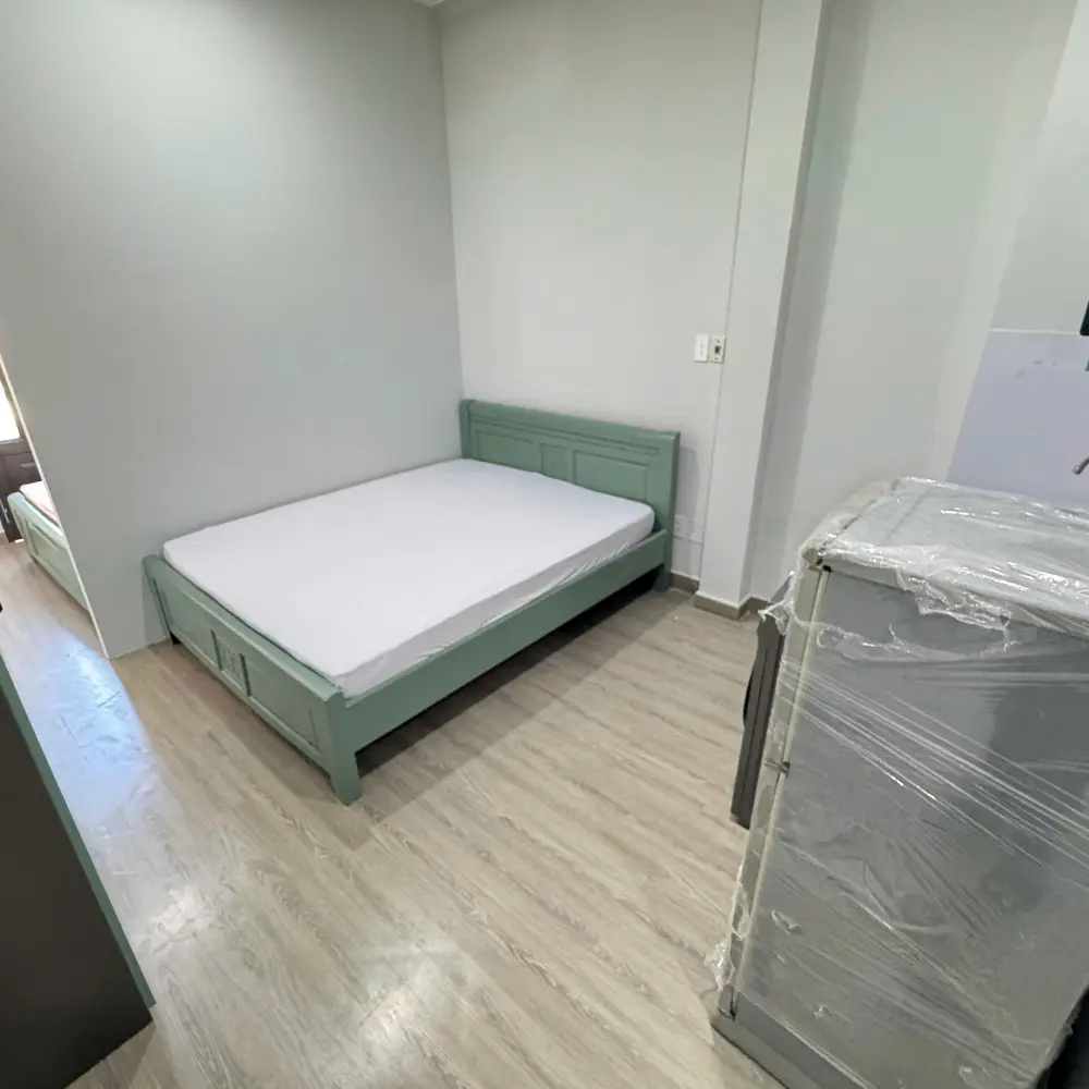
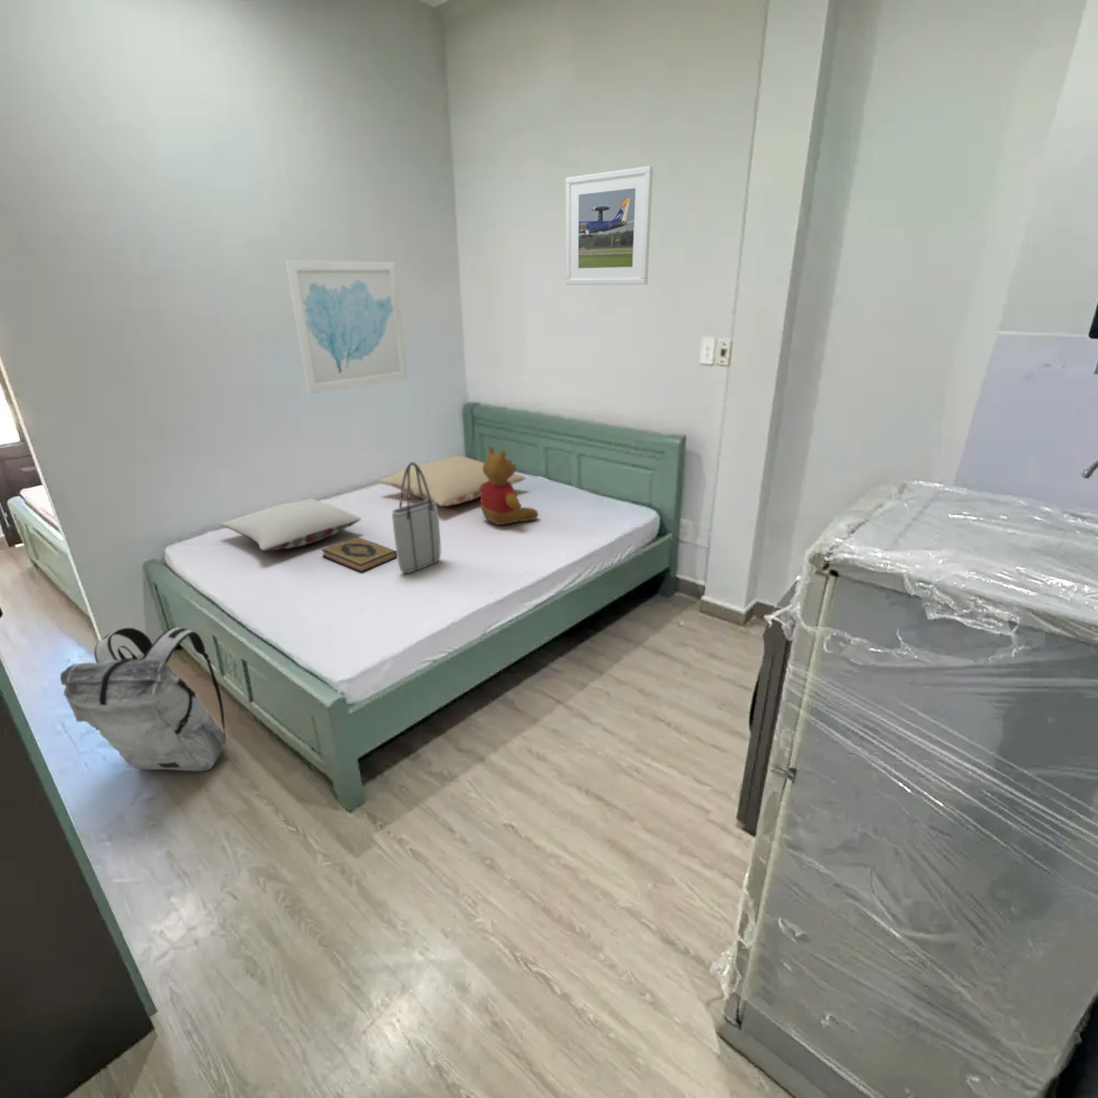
+ teddy bear (507, 483)
+ hardback book (359, 552)
+ pillow (291, 520)
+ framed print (605, 229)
+ pillow (452, 479)
+ wall art (352, 326)
+ tote bag (415, 517)
+ backpack (155, 705)
